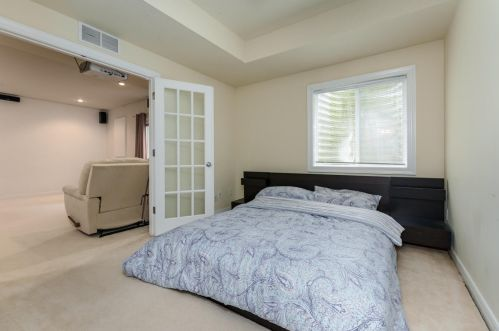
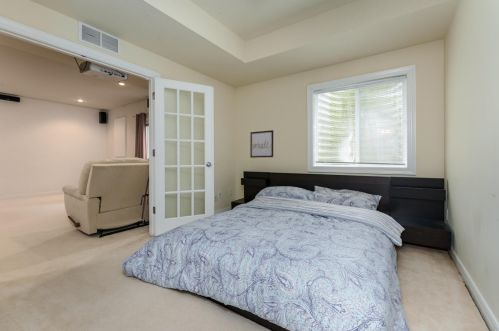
+ wall art (261, 144)
